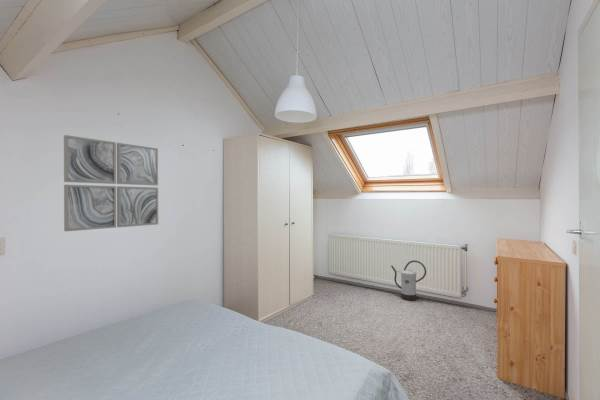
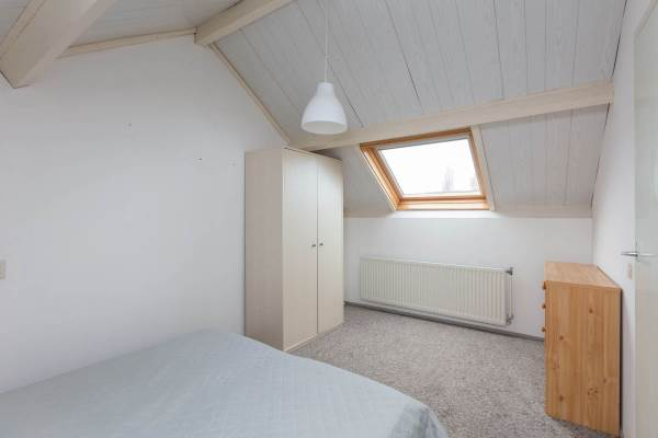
- watering can (407, 278)
- wall art (117, 186)
